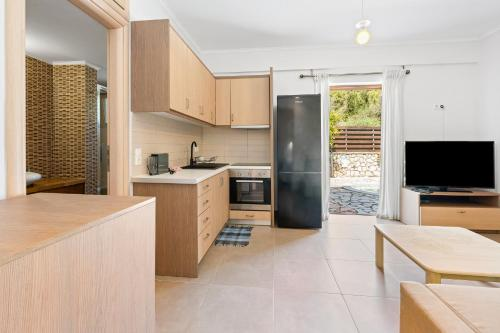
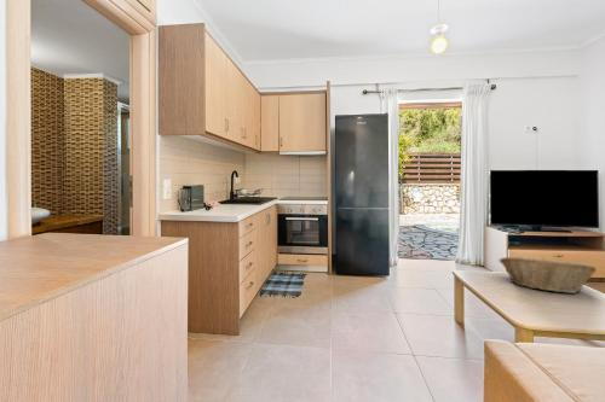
+ fruit basket (543, 270)
